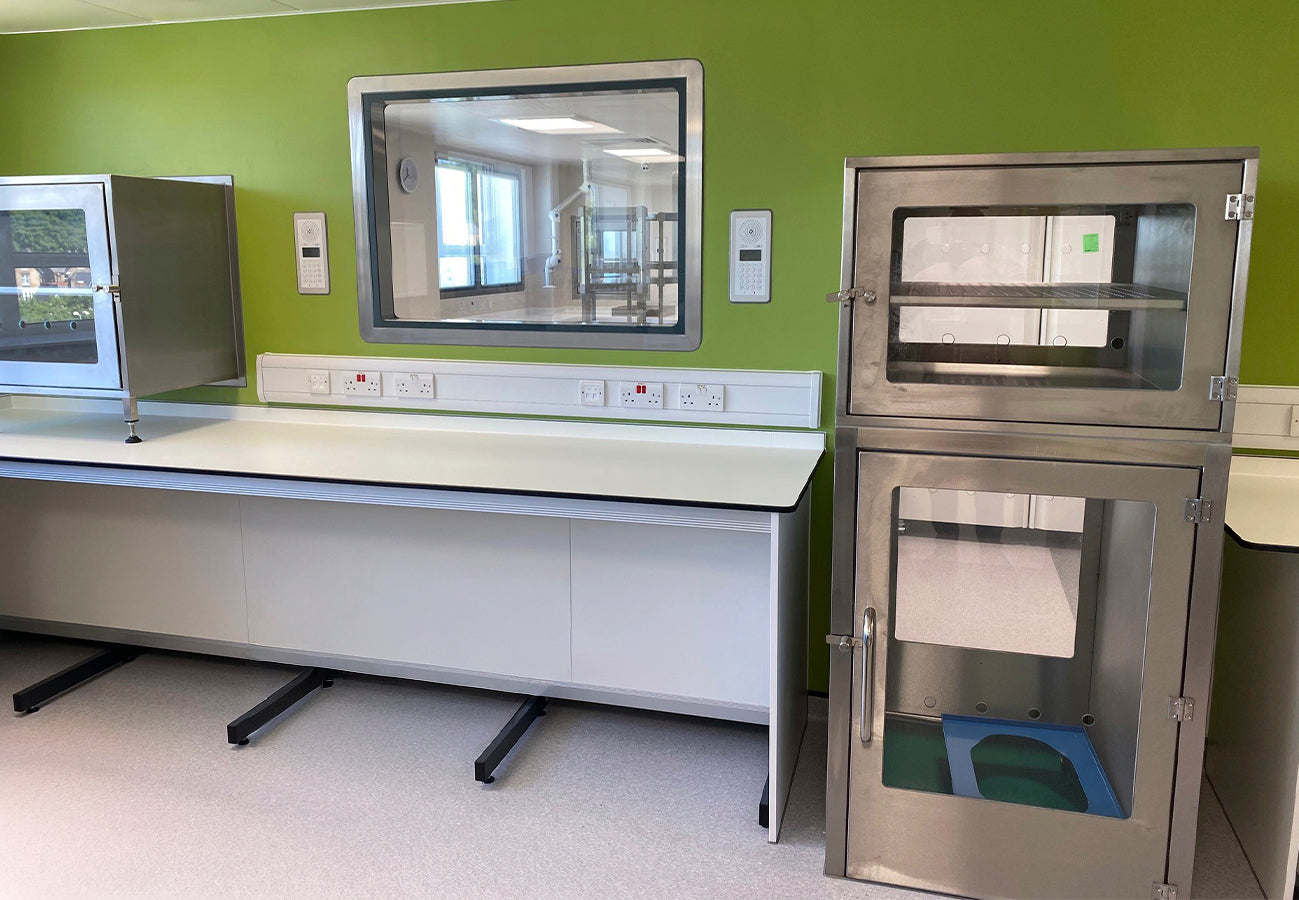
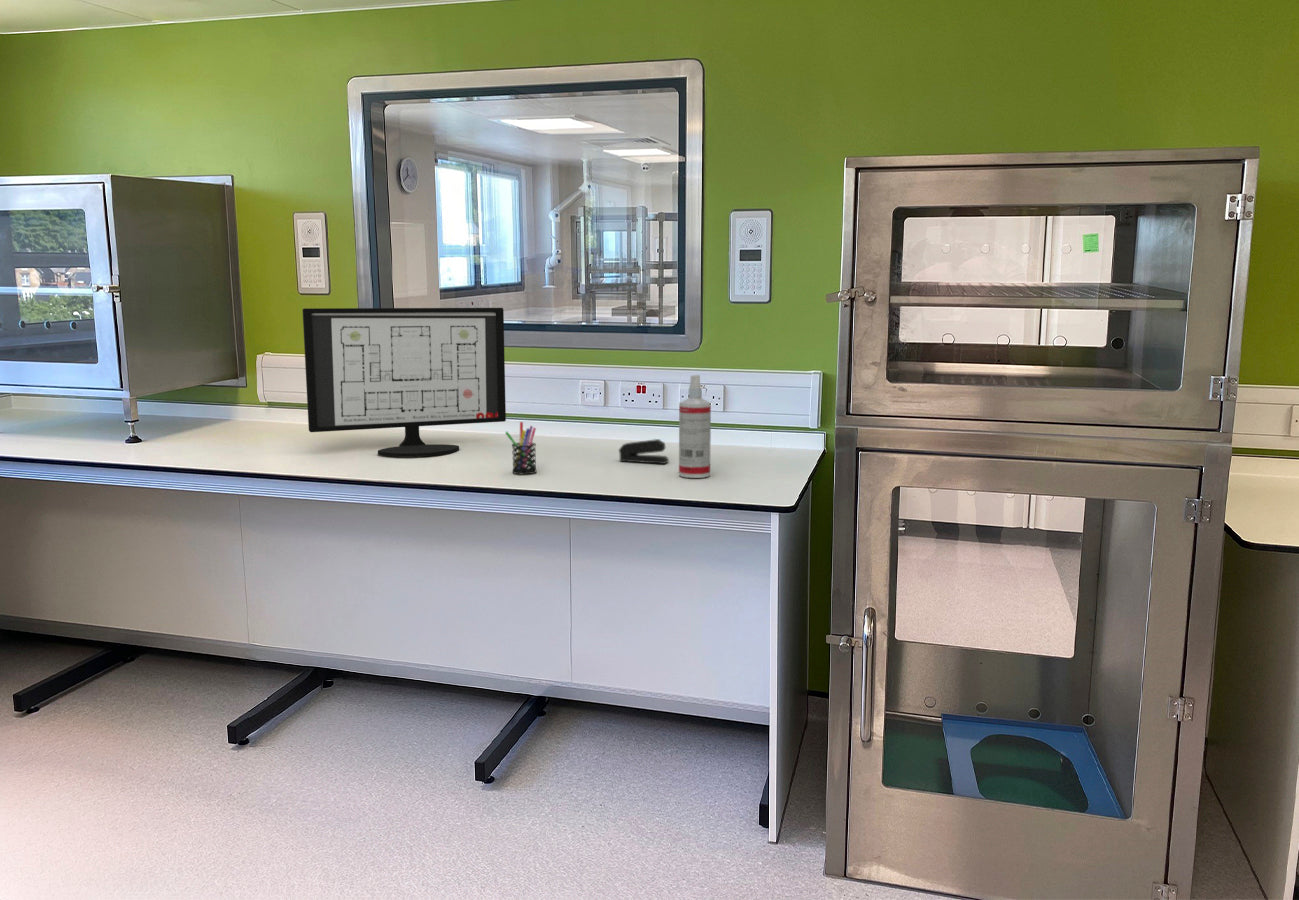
+ stapler (643, 450)
+ spray bottle (694, 425)
+ pen holder (521, 447)
+ computer monitor (415, 380)
